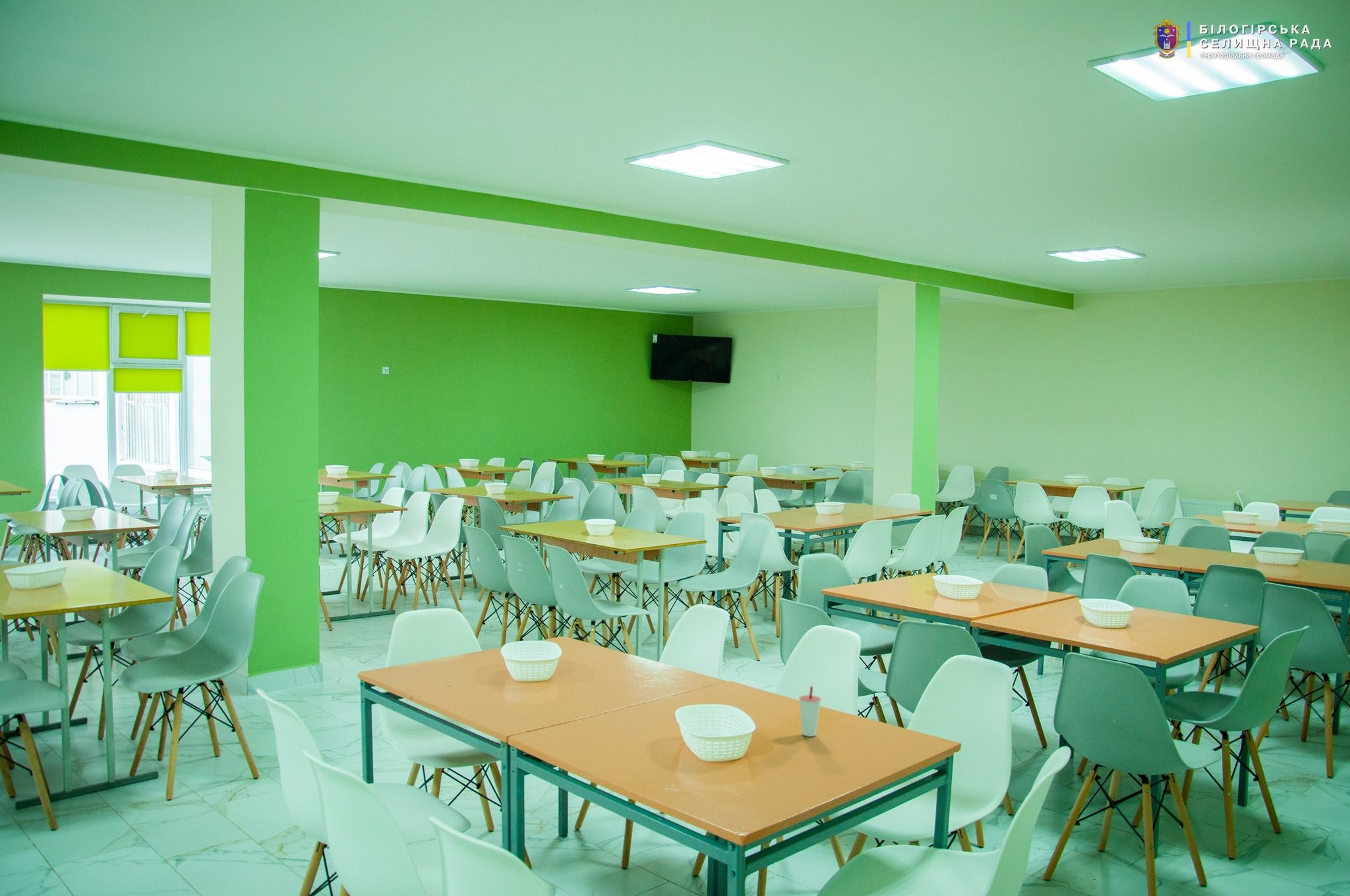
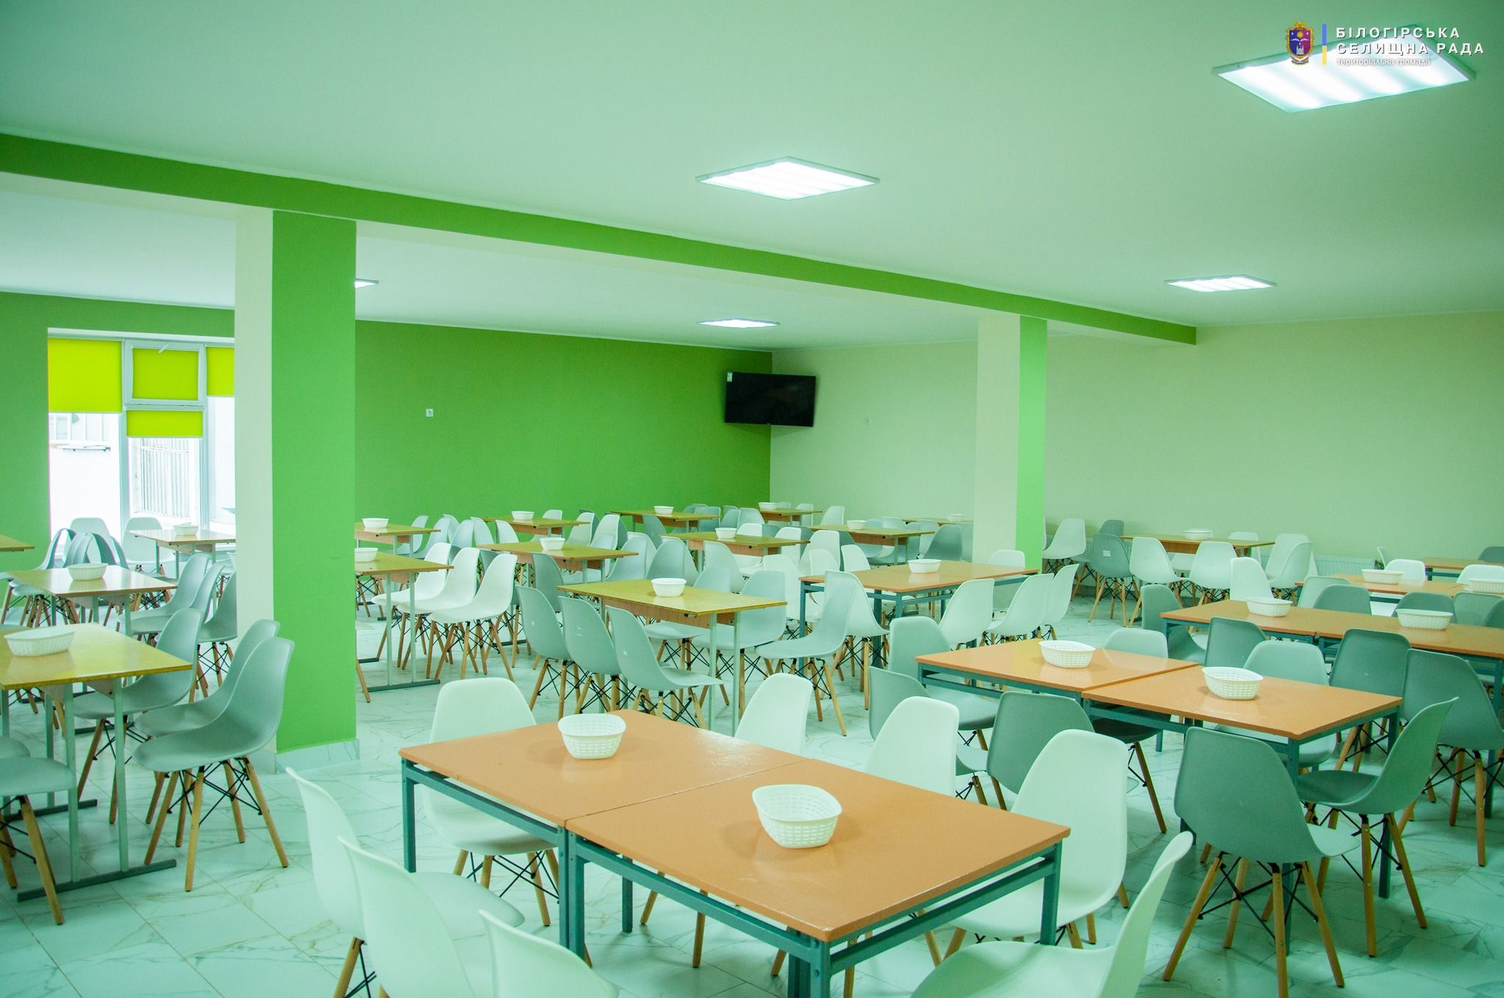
- cup (809, 710)
